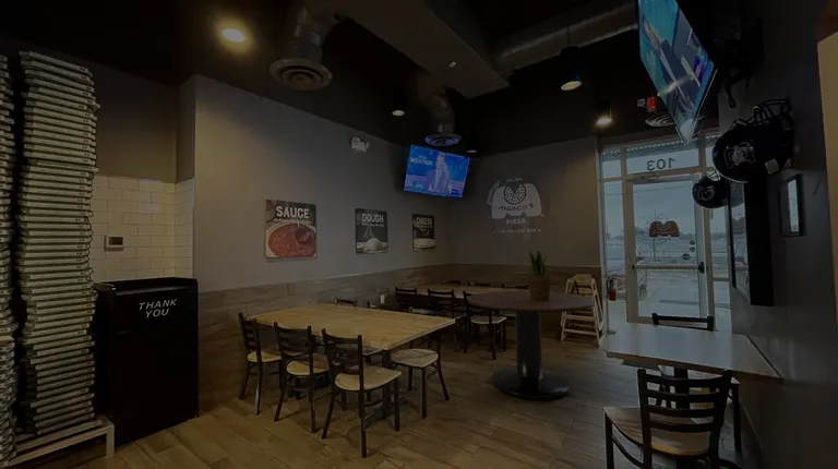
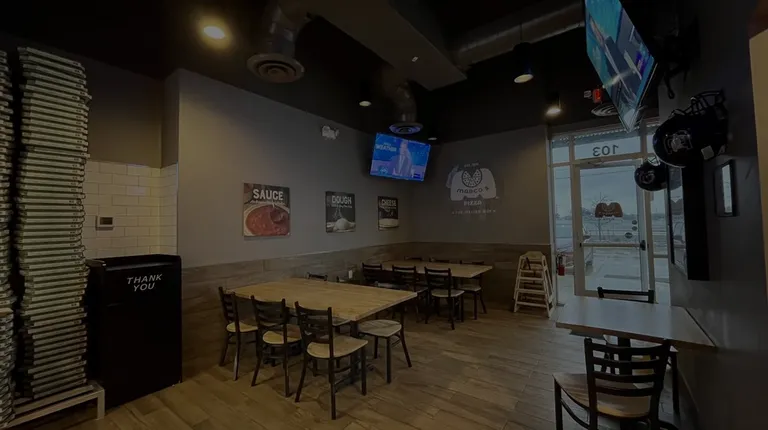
- potted plant (536, 274)
- dining table (528, 340)
